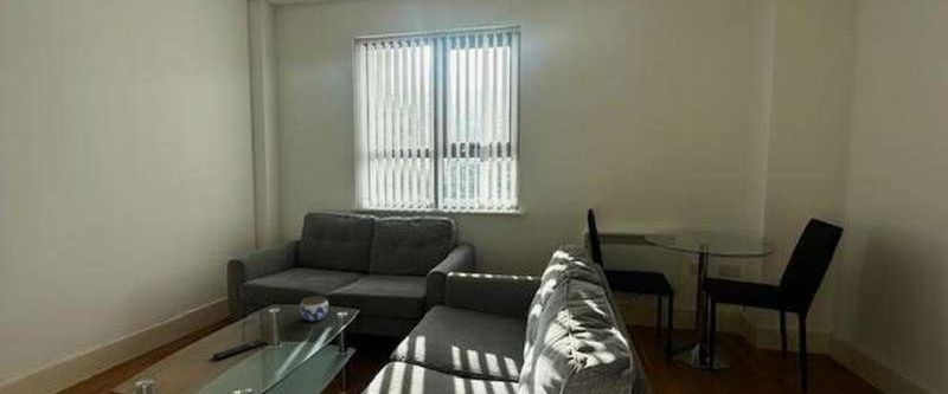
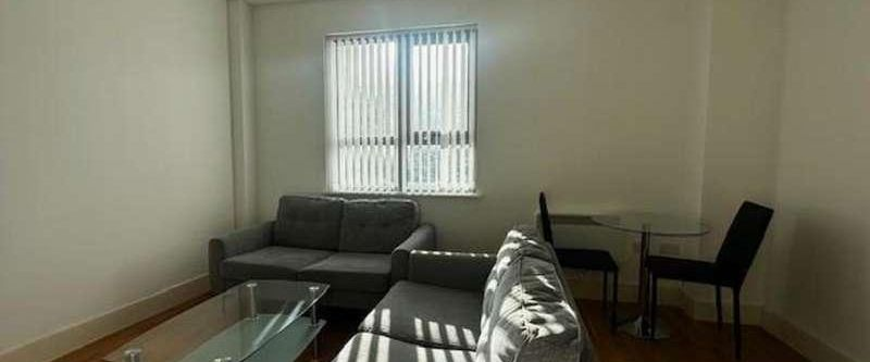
- remote control (239, 349)
- jar (314, 308)
